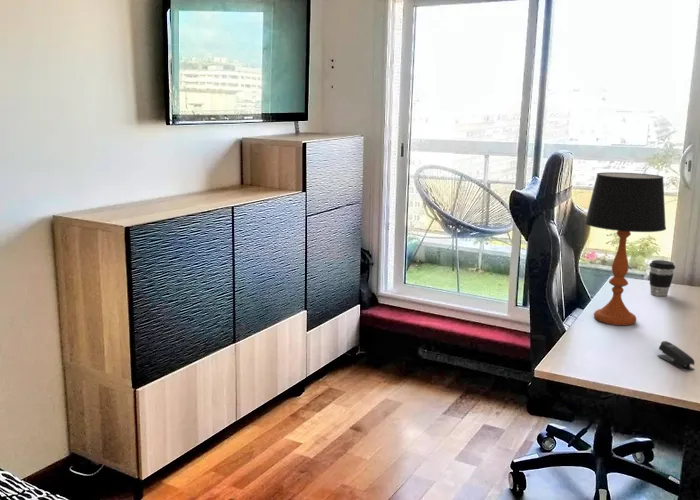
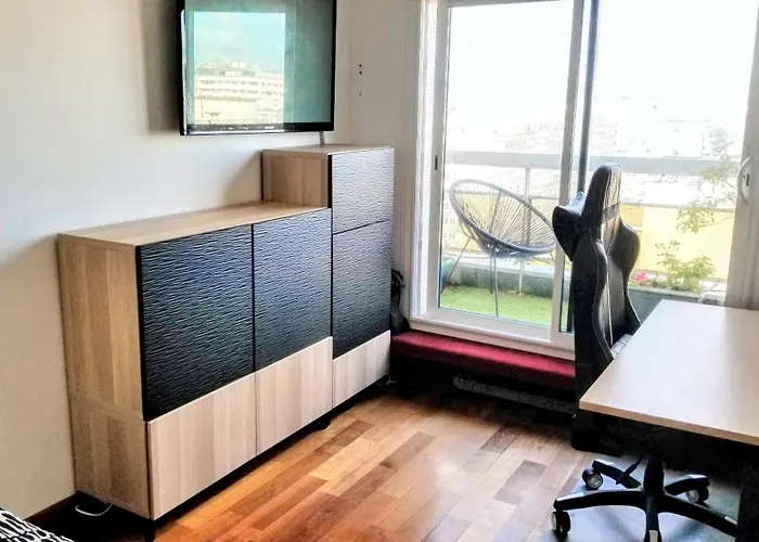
- coffee cup (660, 278)
- stapler (676, 355)
- table lamp (621, 249)
